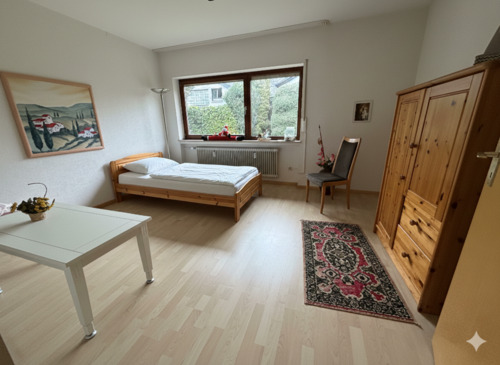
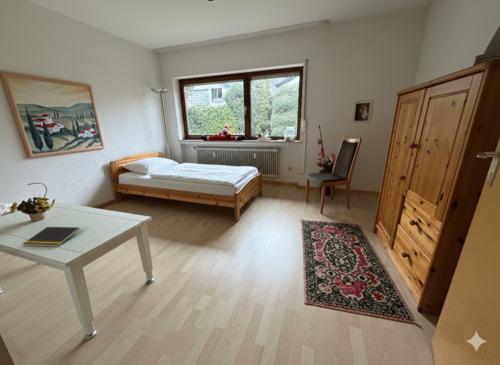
+ notepad (52, 236)
